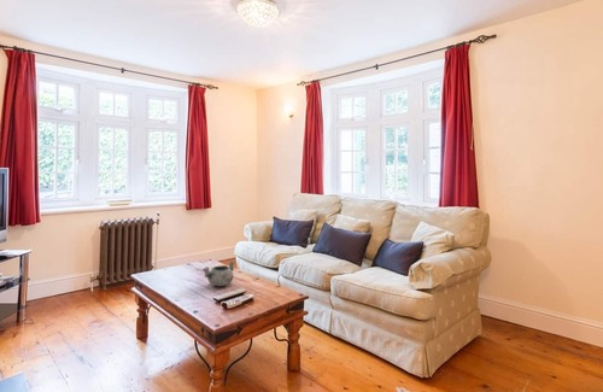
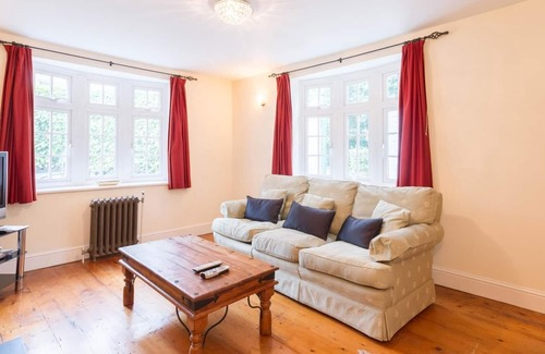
- decorative bowl (219, 274)
